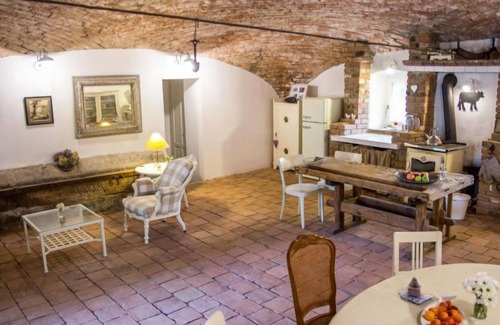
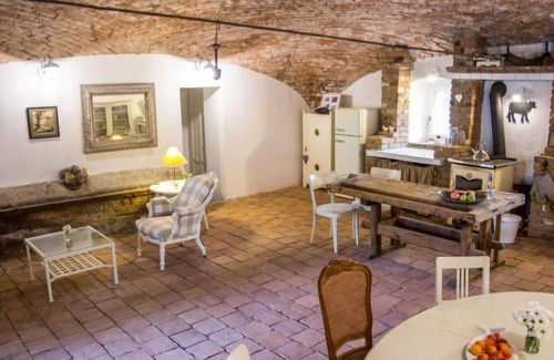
- teapot (413, 287)
